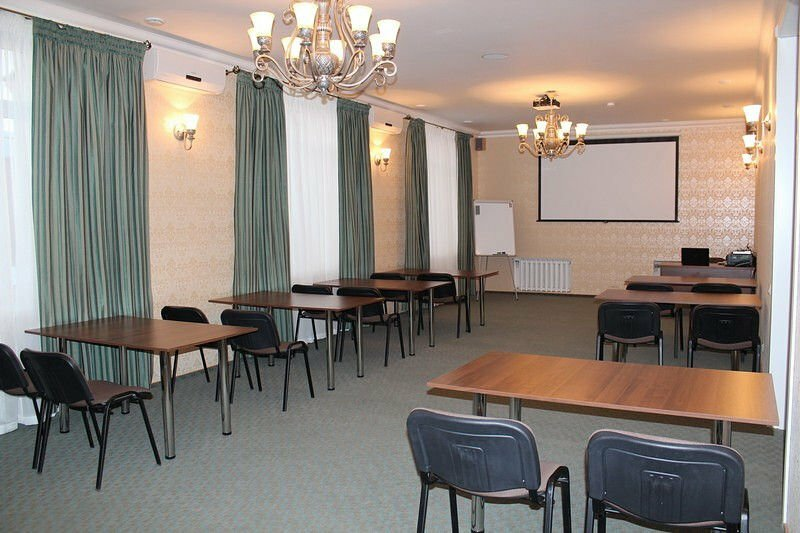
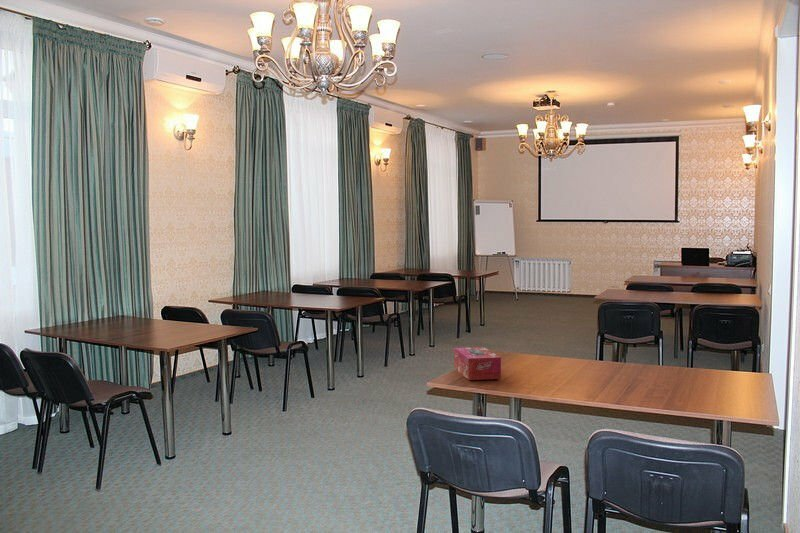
+ tissue box (476, 362)
